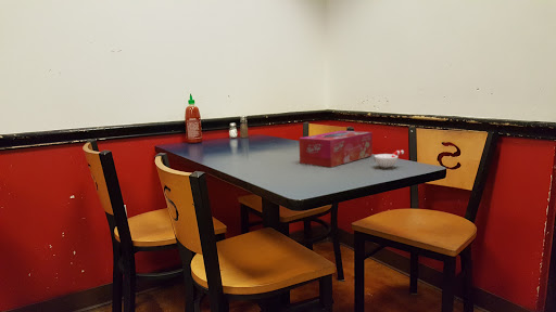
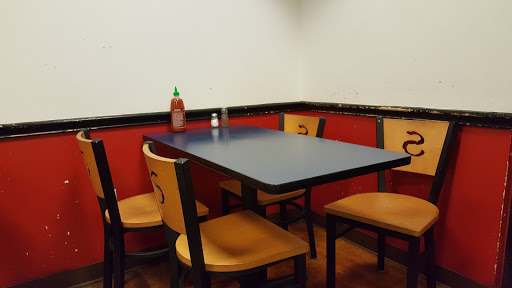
- tissue box (337, 146)
- cup (388, 158)
